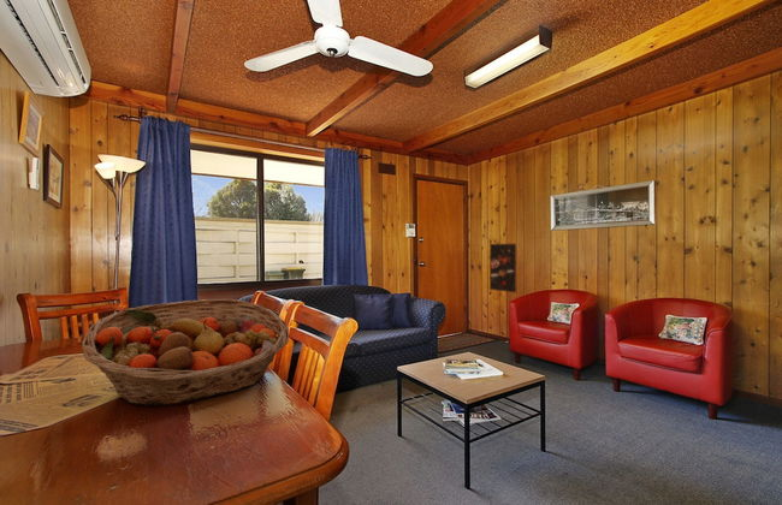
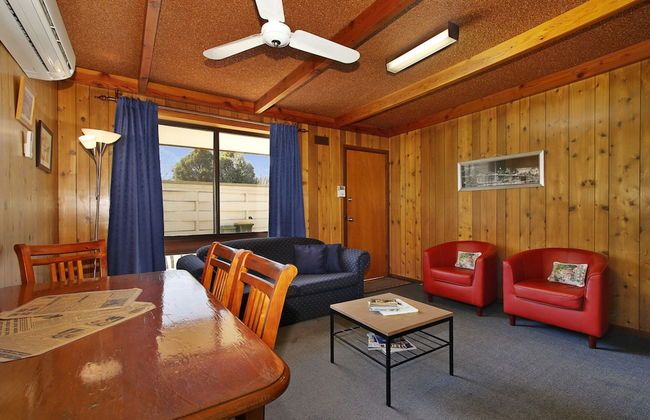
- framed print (502, 267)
- fruit basket (197, 344)
